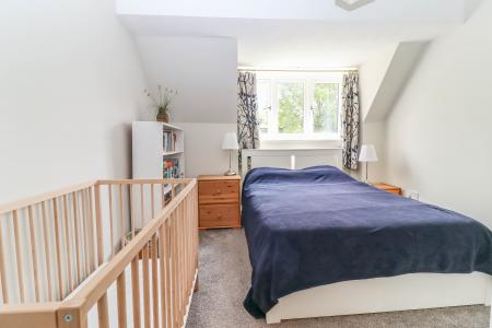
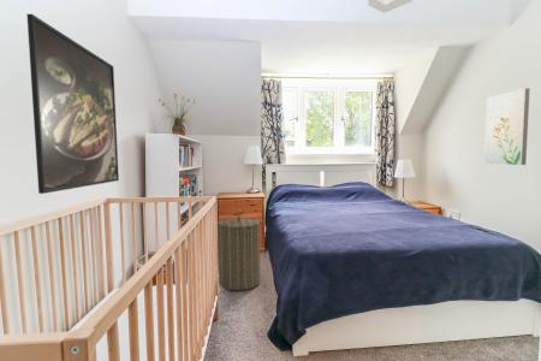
+ laundry hamper (238, 247)
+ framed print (83, 117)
+ wall art (505, 129)
